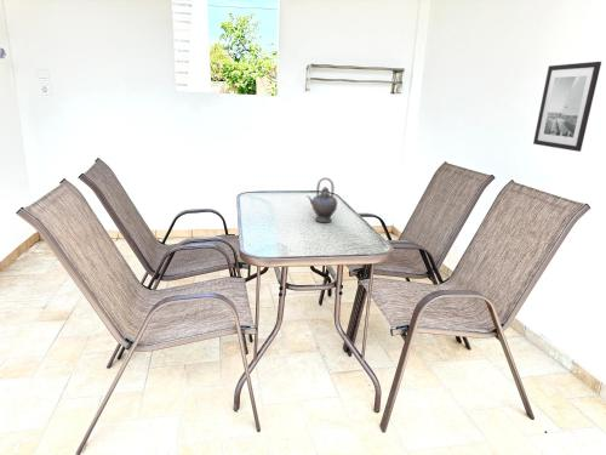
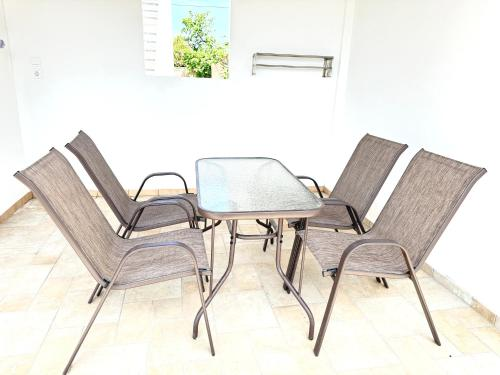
- teapot (321, 199)
- wall art (564, 107)
